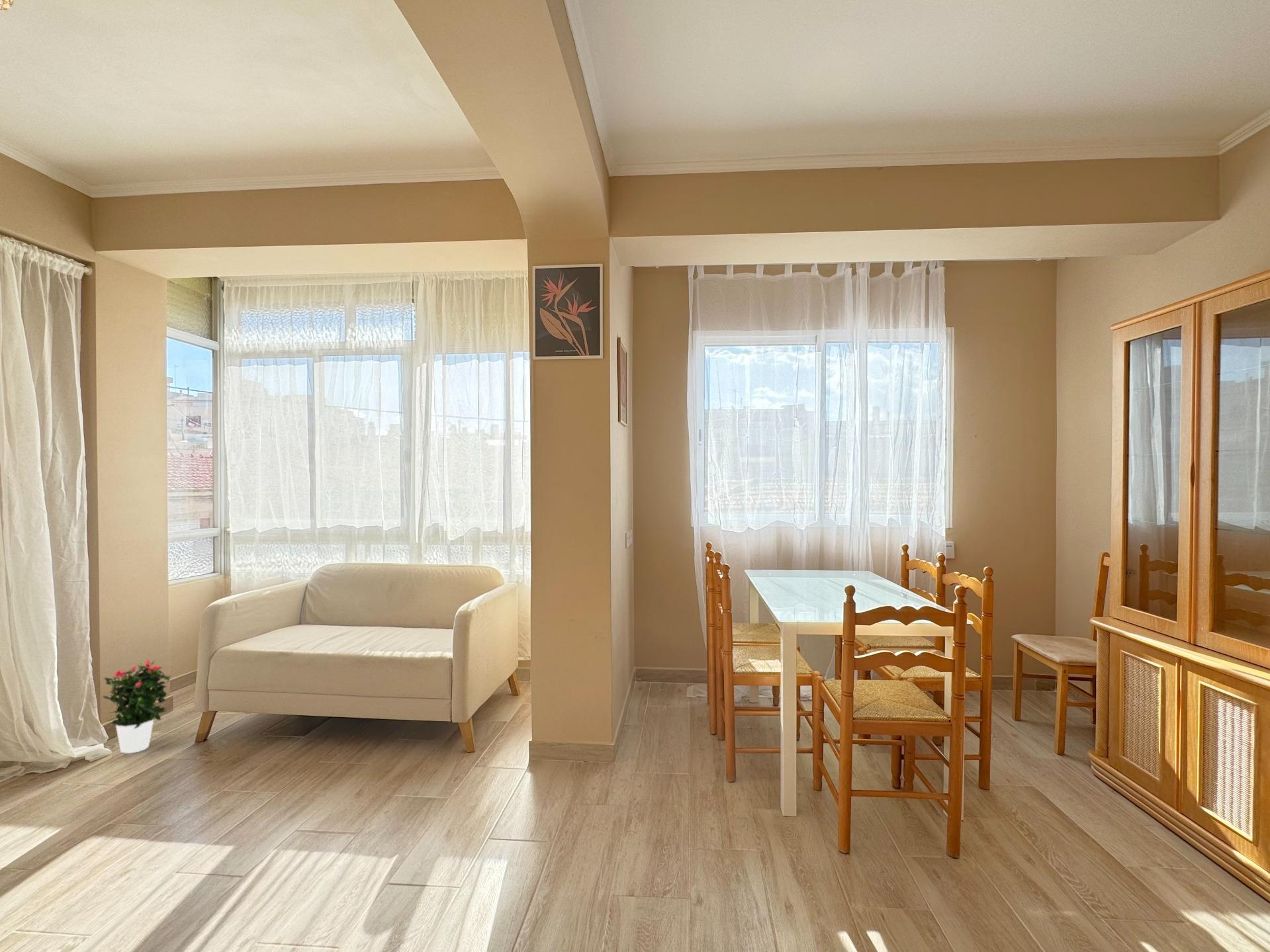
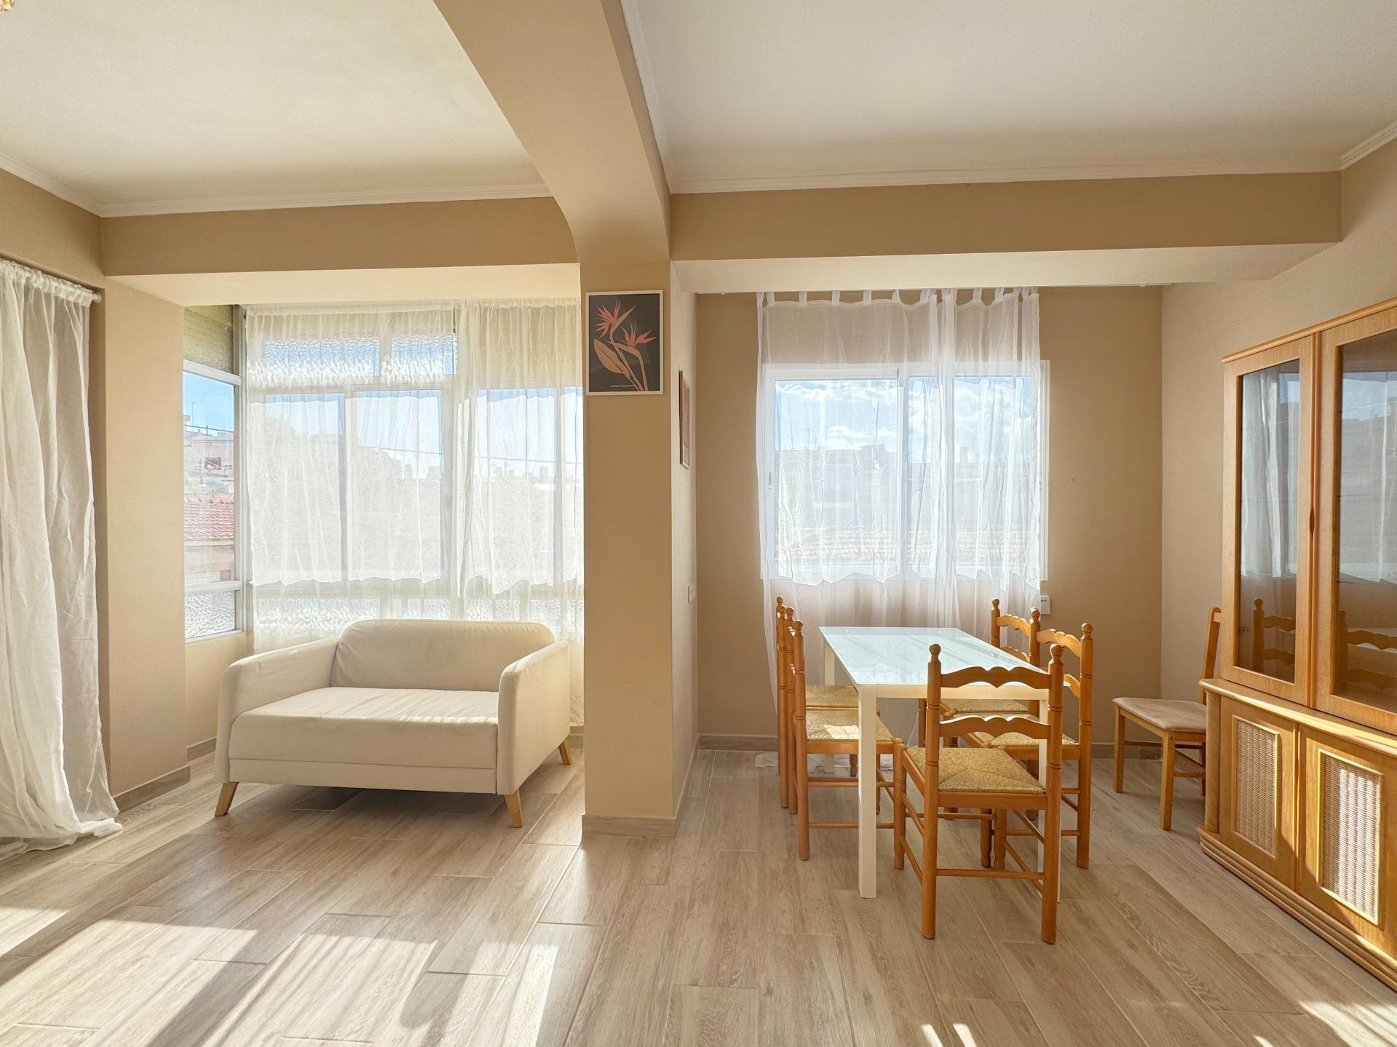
- potted flower (136, 706)
